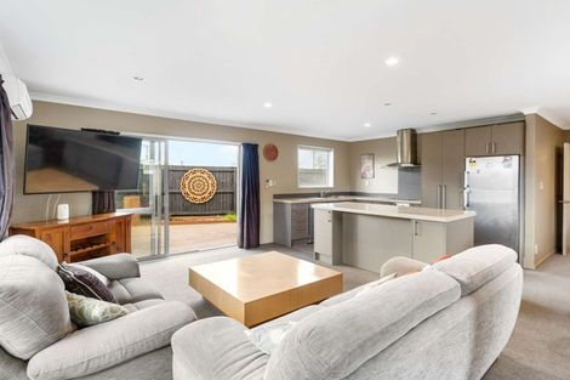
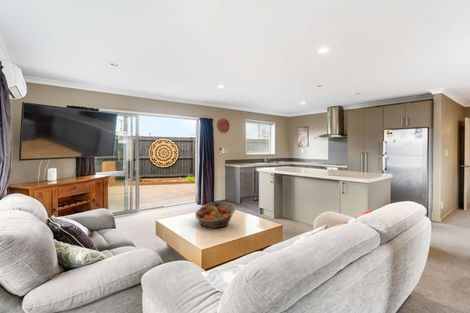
+ fruit basket (215, 214)
